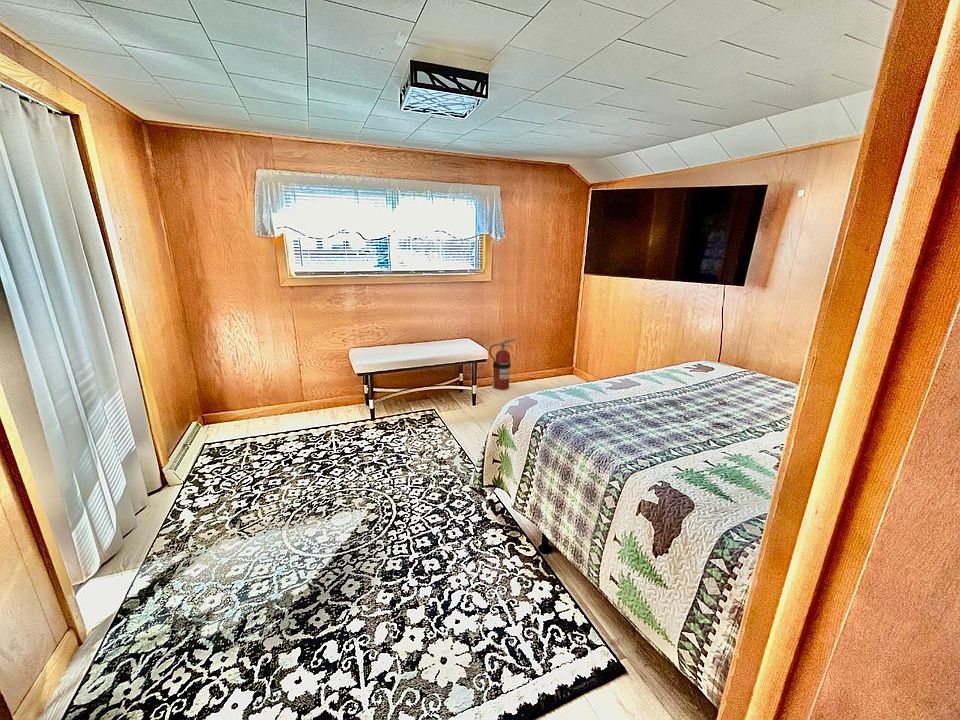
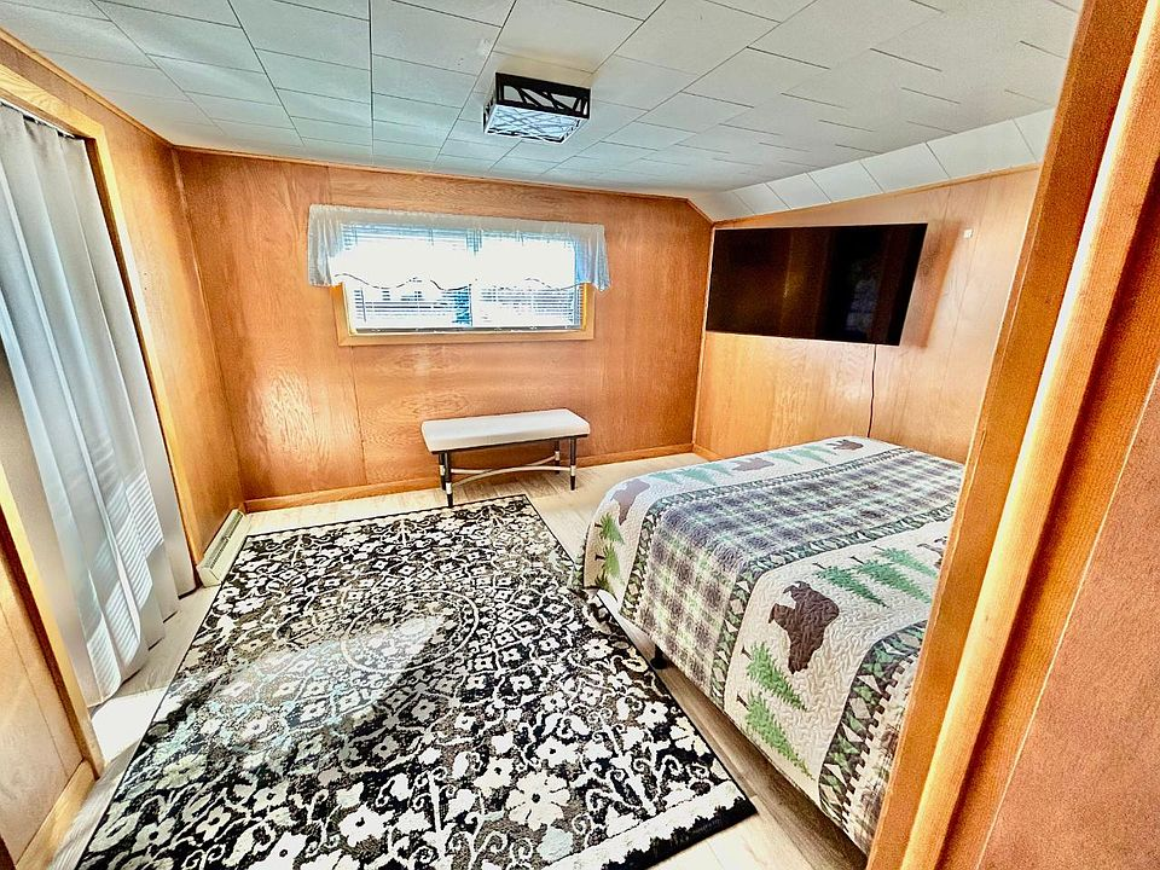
- fire extinguisher (502, 363)
